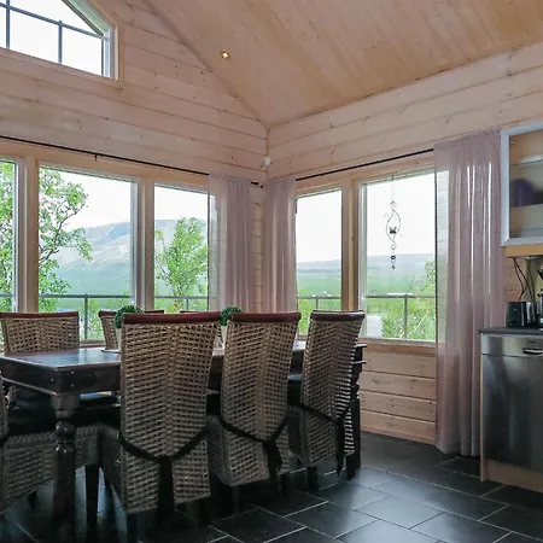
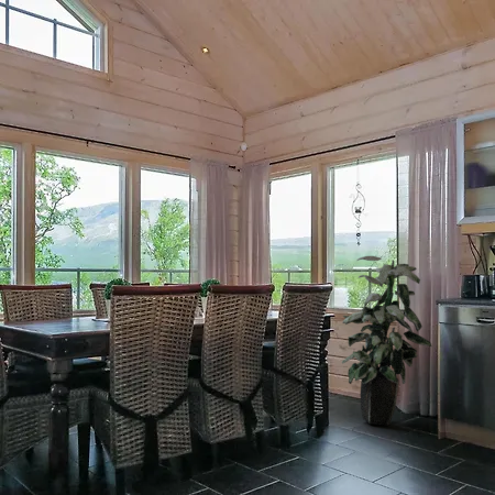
+ indoor plant (380, 338)
